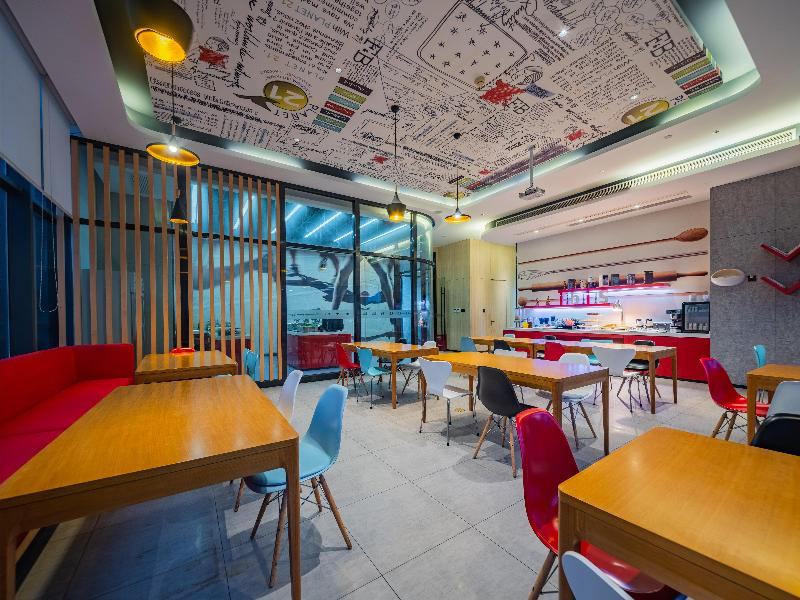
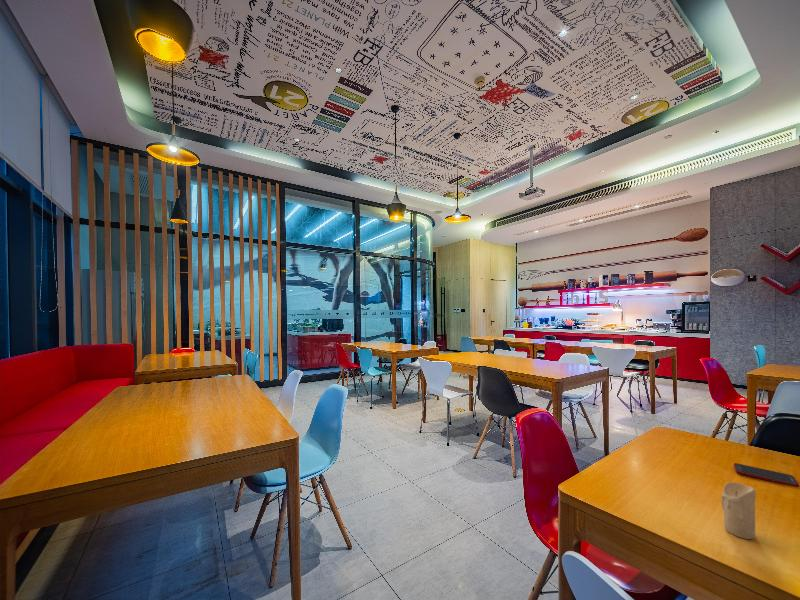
+ cell phone (764, 474)
+ candle (738, 508)
